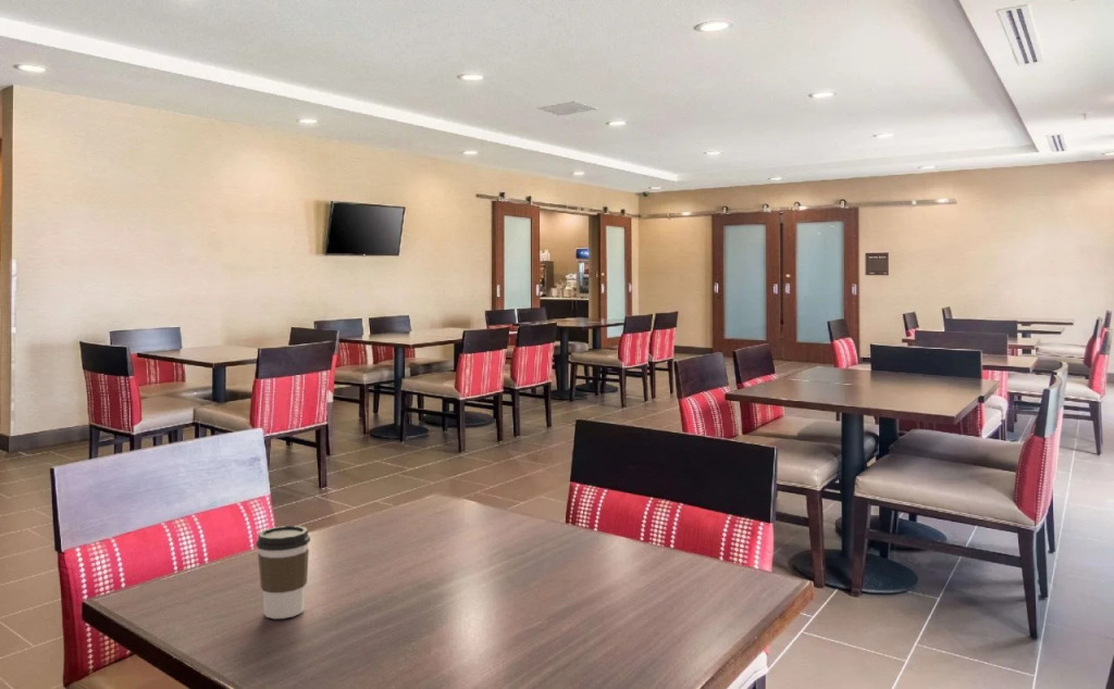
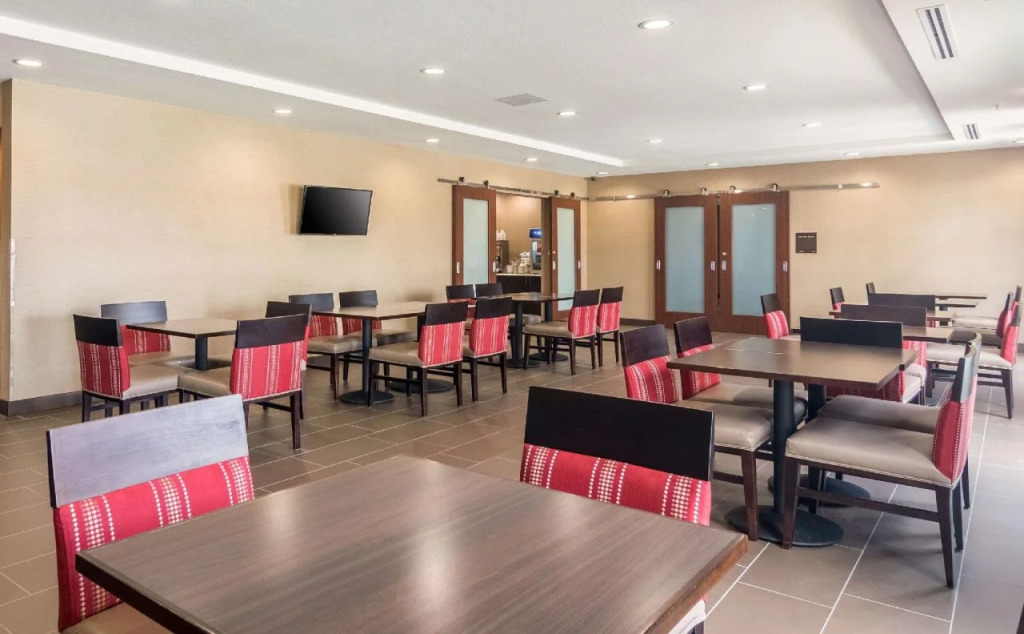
- coffee cup (283, 572)
